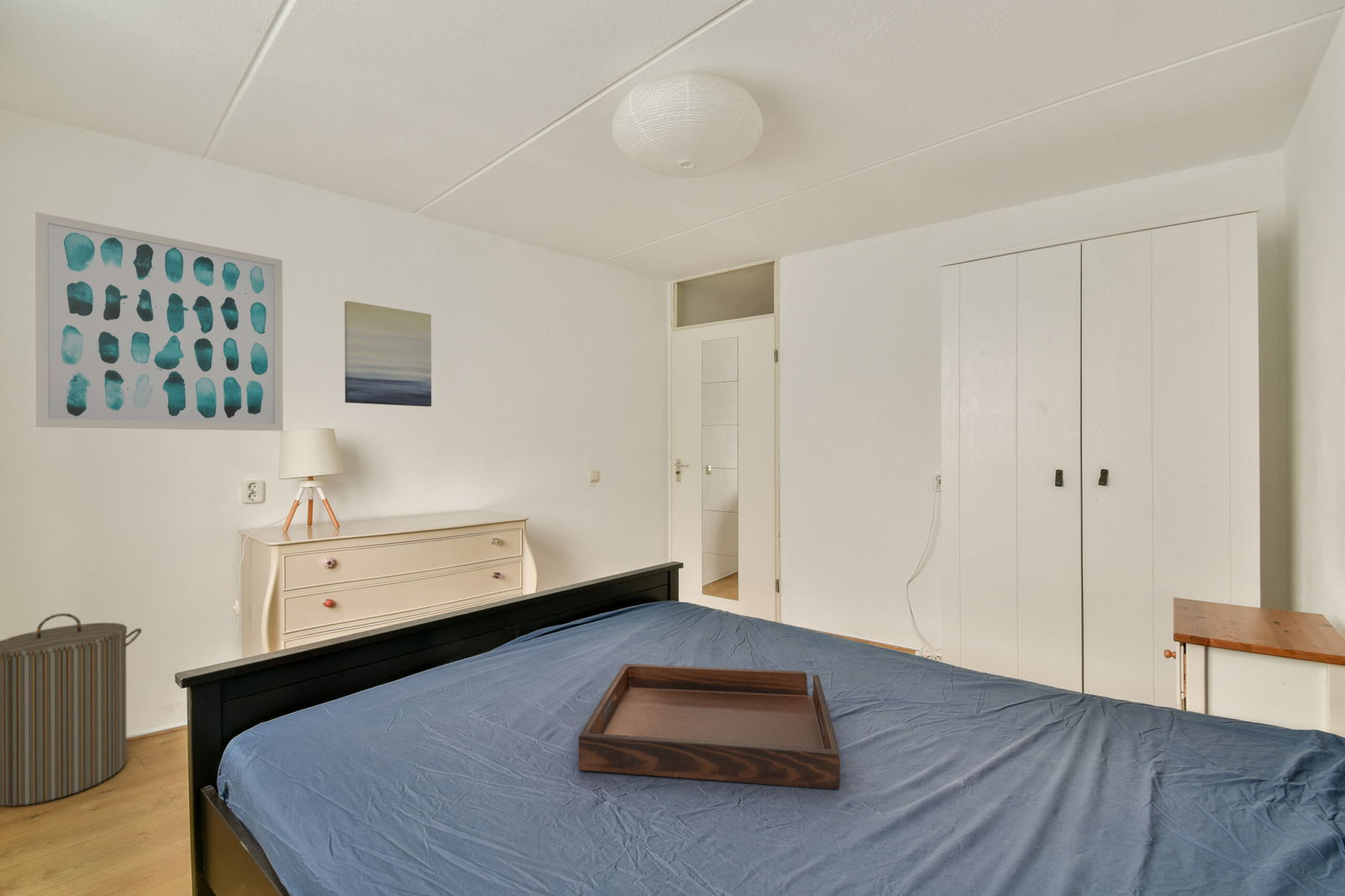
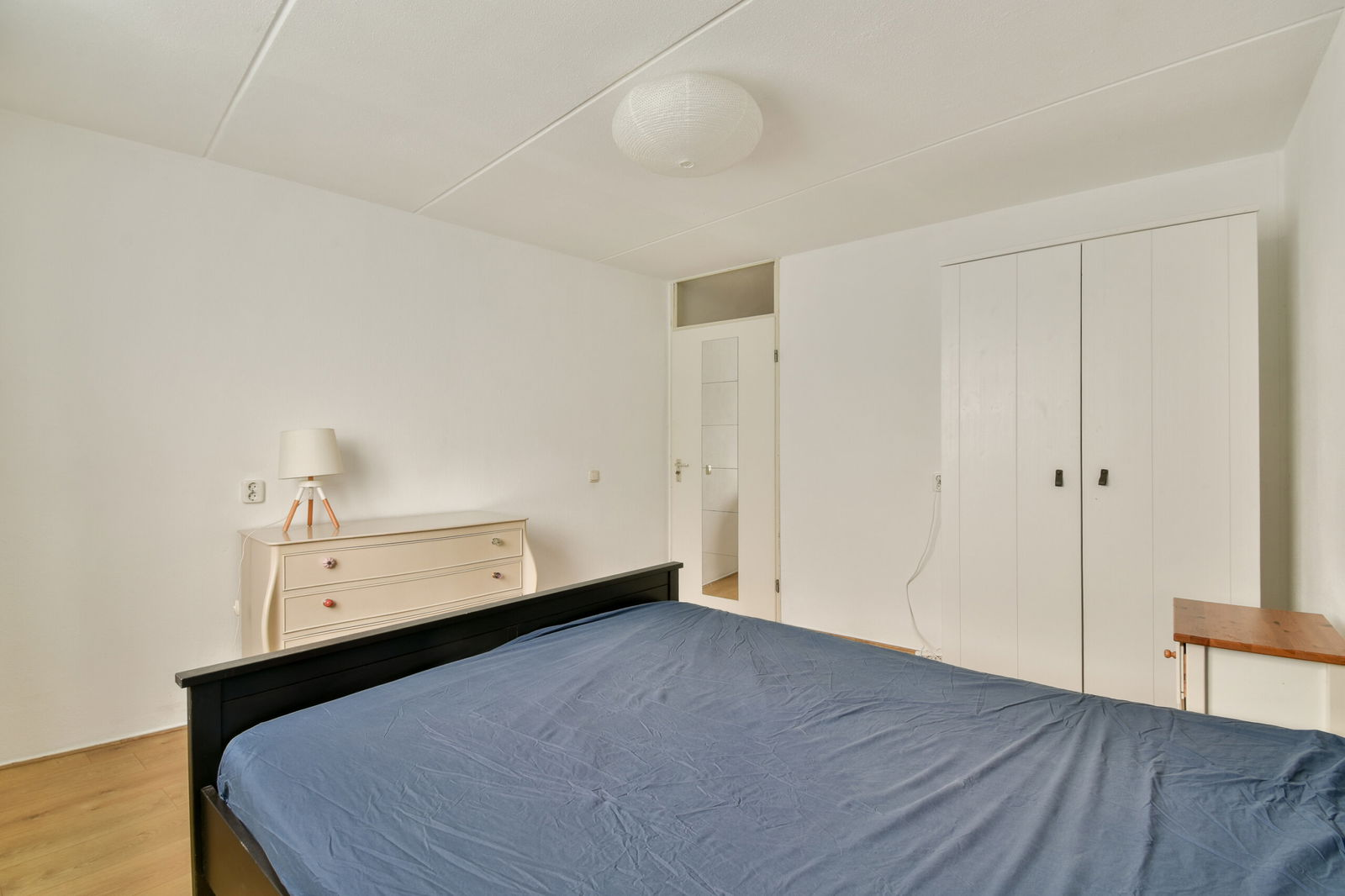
- wall art (172, 334)
- laundry hamper (61, 696)
- serving tray (713, 714)
- wall art (389, 356)
